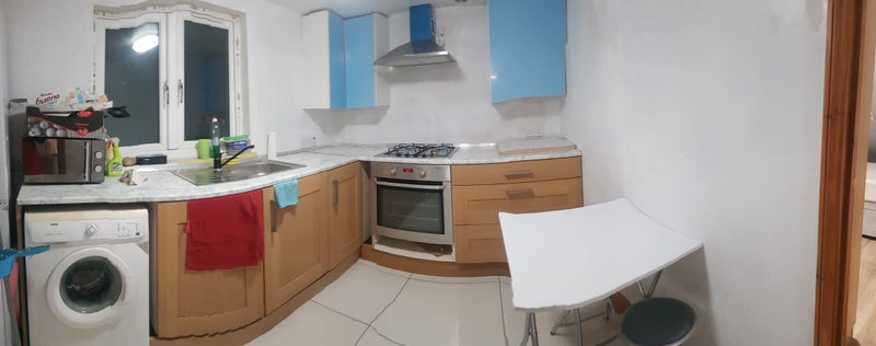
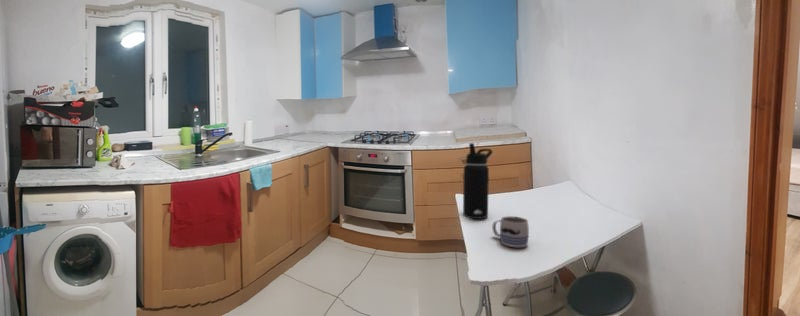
+ mug (509, 230)
+ water bottle (478, 179)
